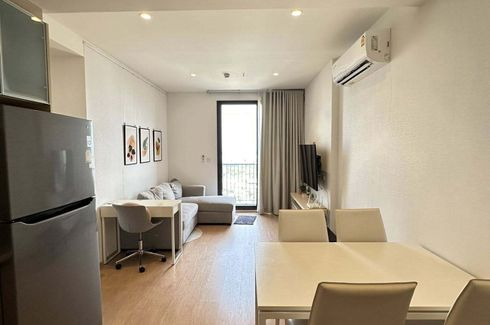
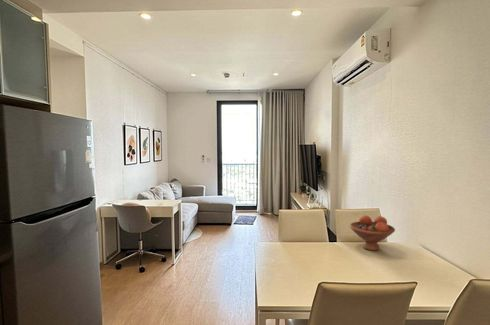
+ fruit bowl (371, 233)
